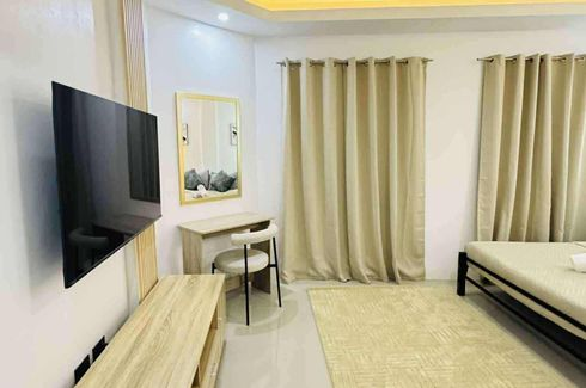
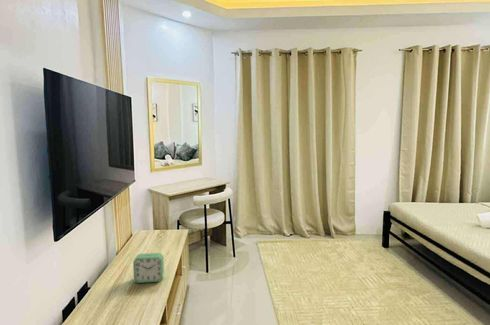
+ alarm clock (148, 267)
